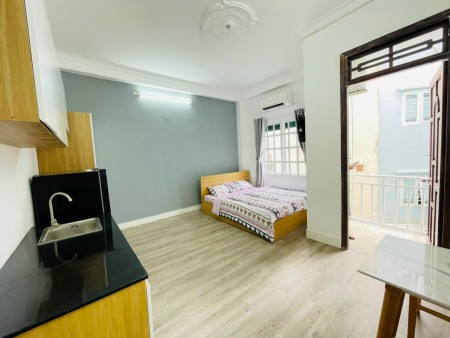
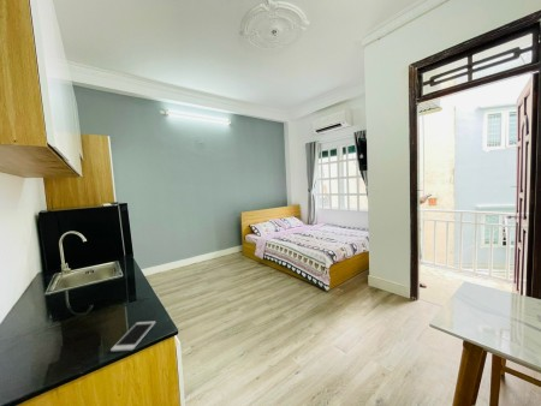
+ cell phone (135, 334)
